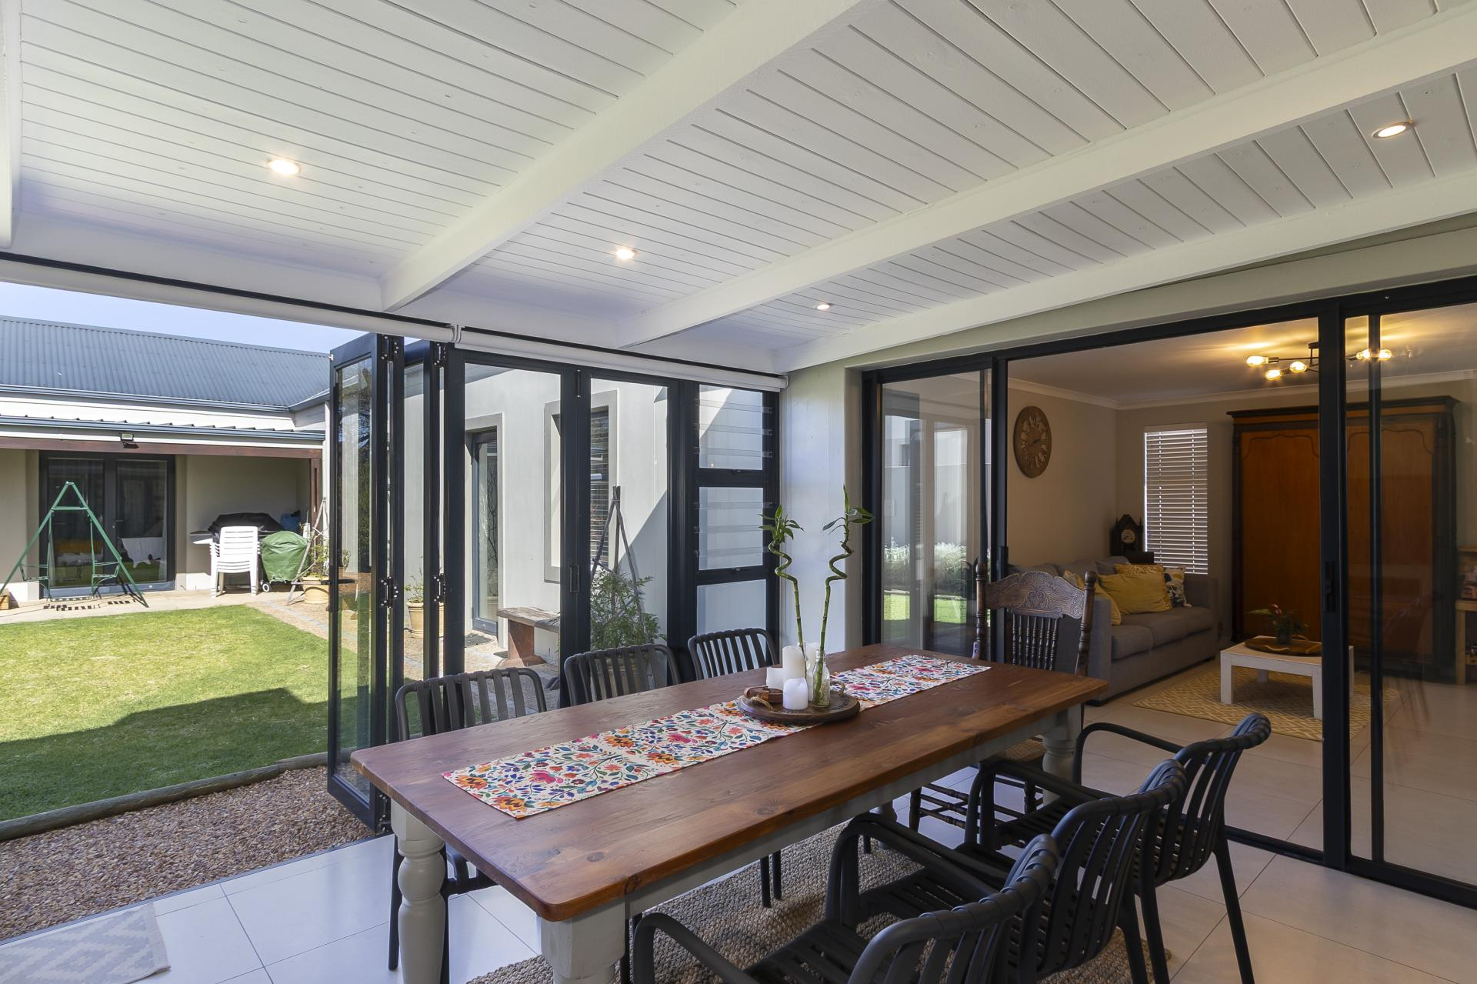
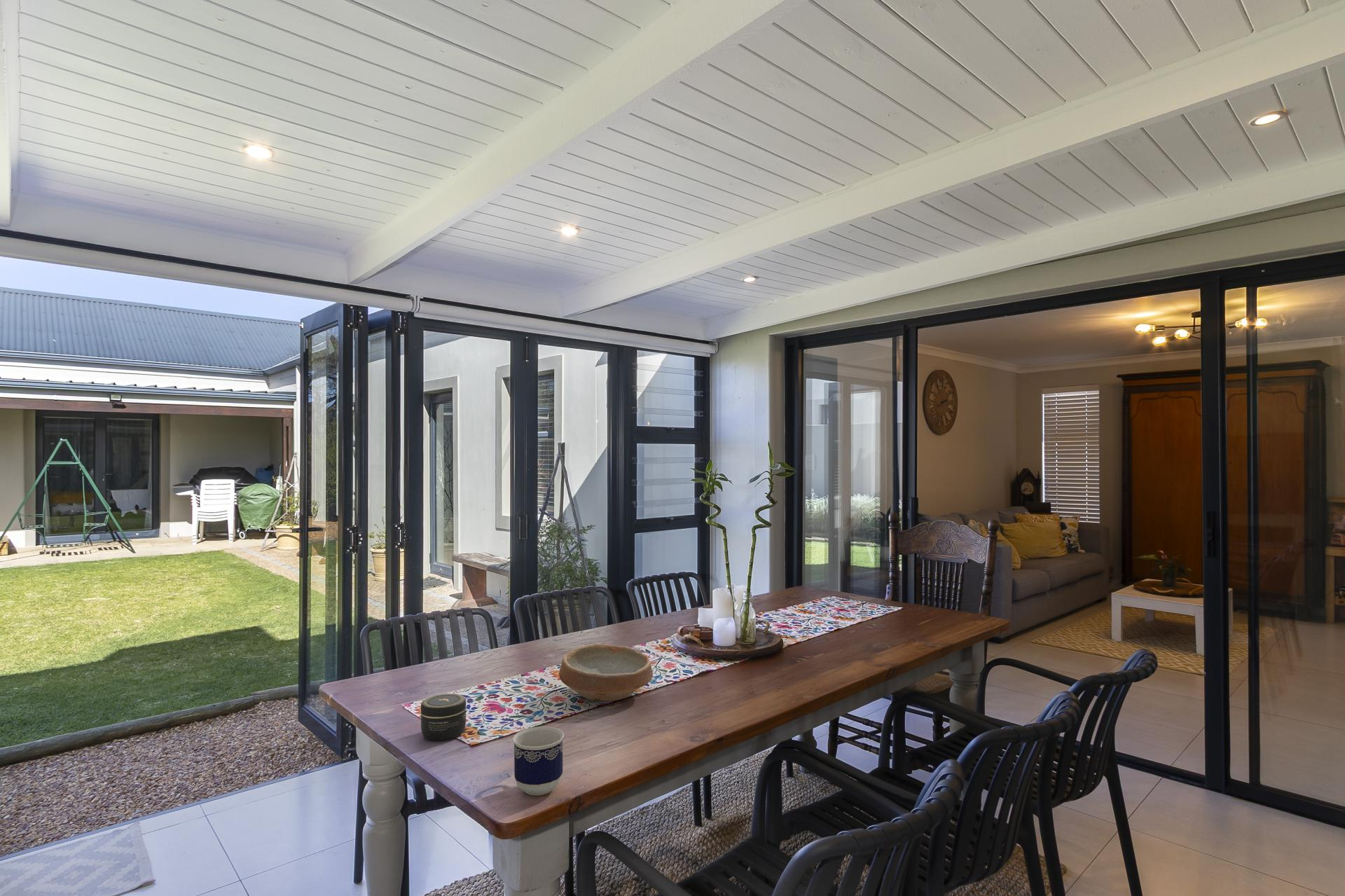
+ jar (443, 717)
+ cup (537, 759)
+ bowl (606, 673)
